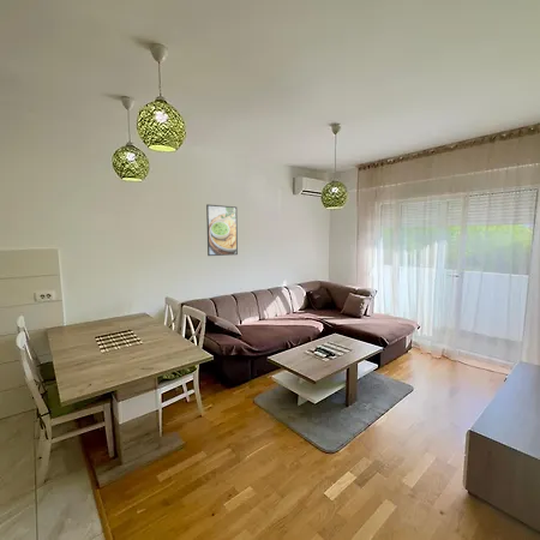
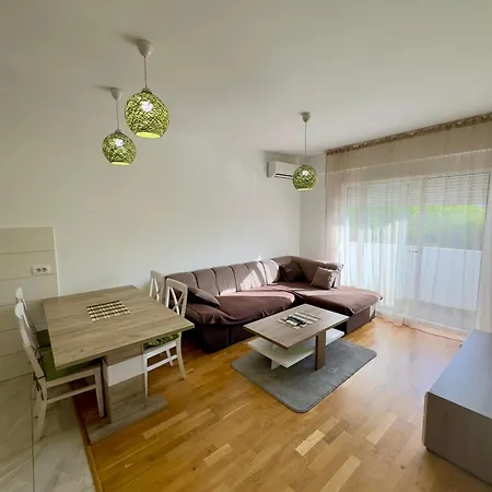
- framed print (222, 230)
